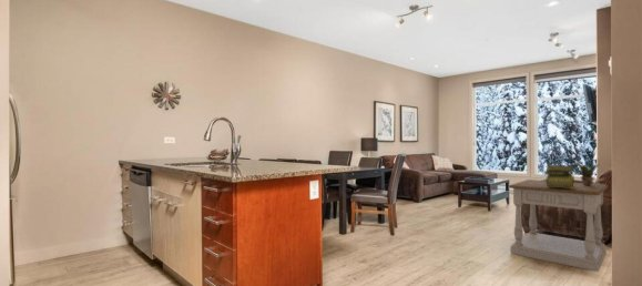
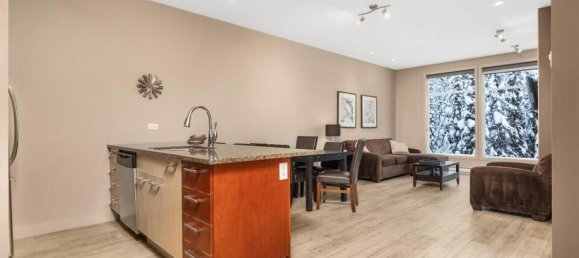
- potted plant (587, 173)
- stack of books (559, 175)
- side table (558, 206)
